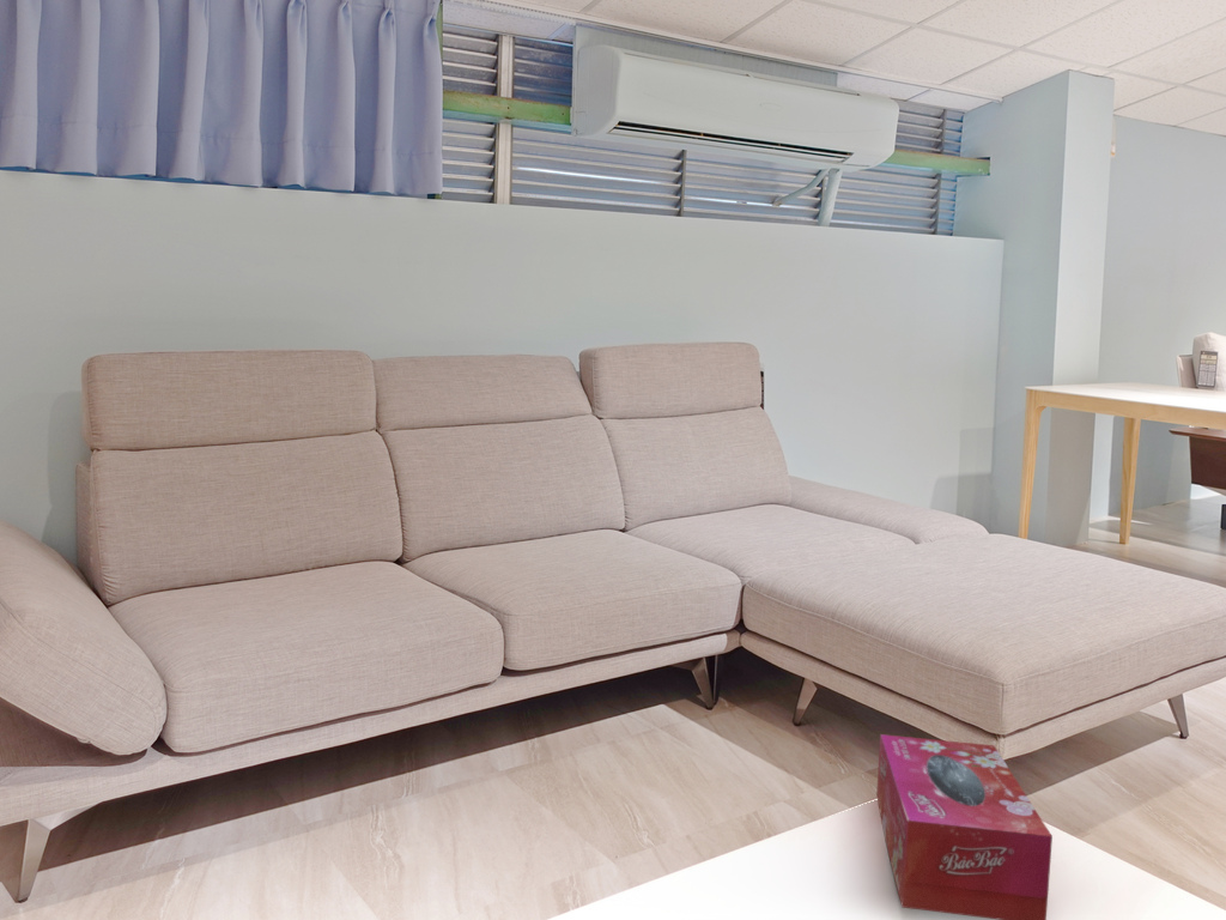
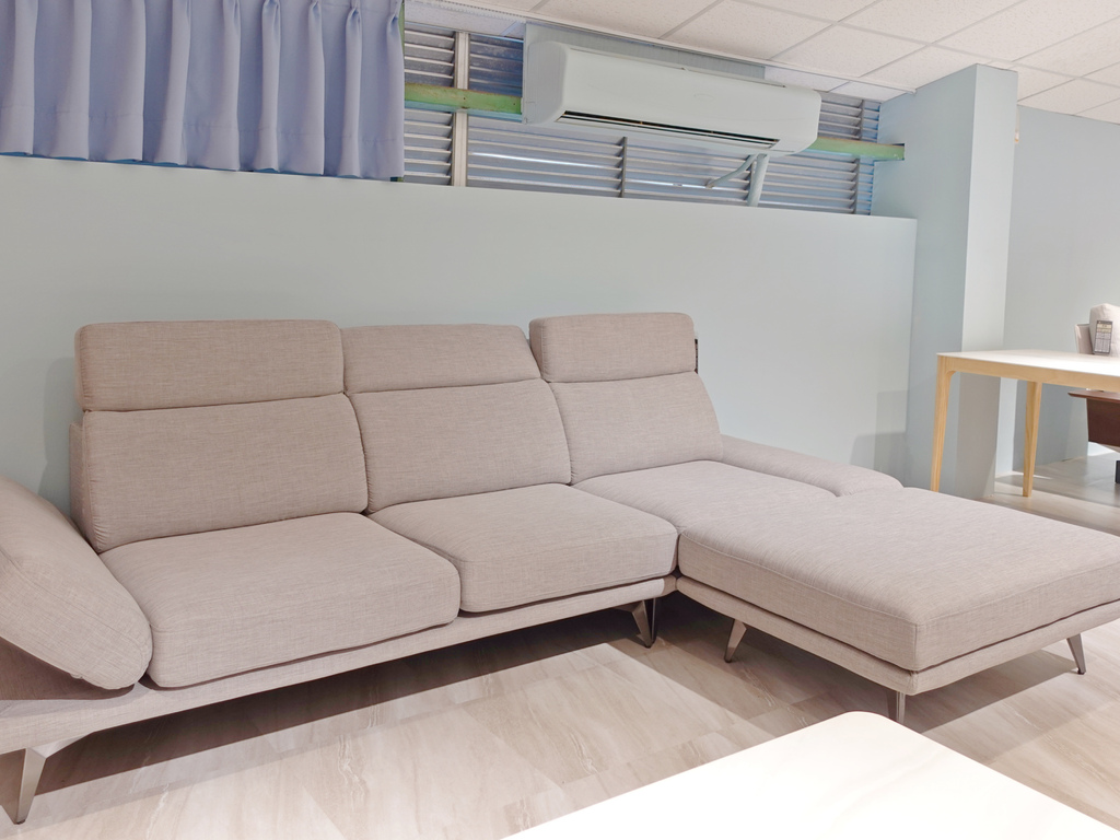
- tissue box (952, 817)
